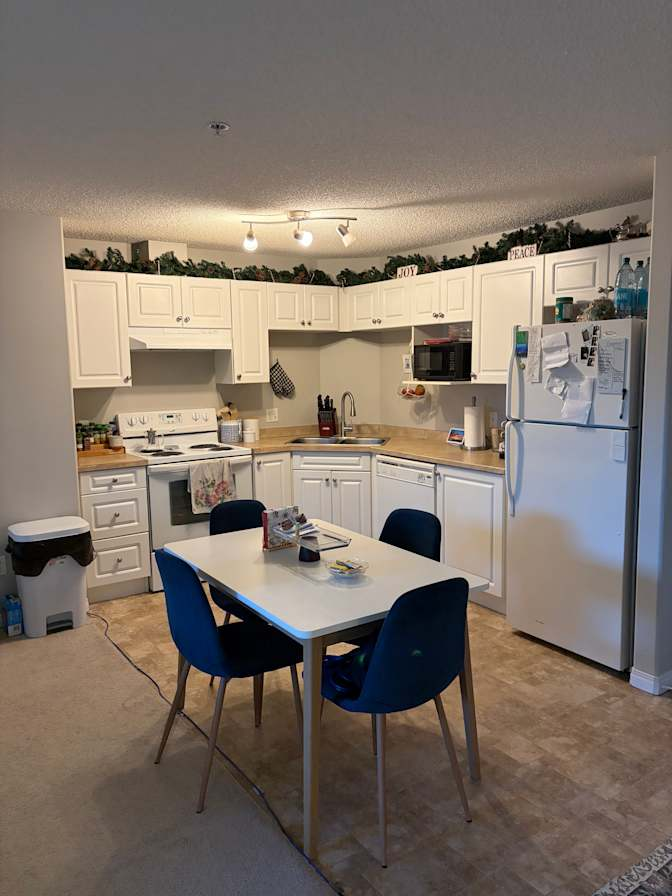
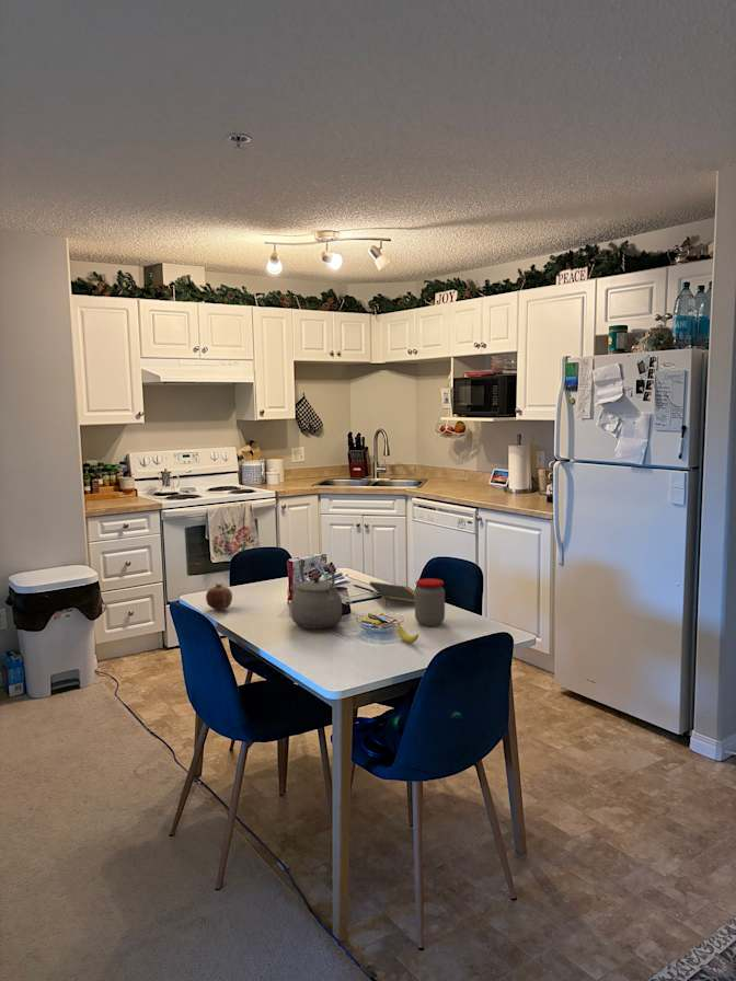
+ fruit (219, 596)
+ banana (406, 634)
+ tea kettle (311, 592)
+ notepad (396, 592)
+ jar (429, 601)
